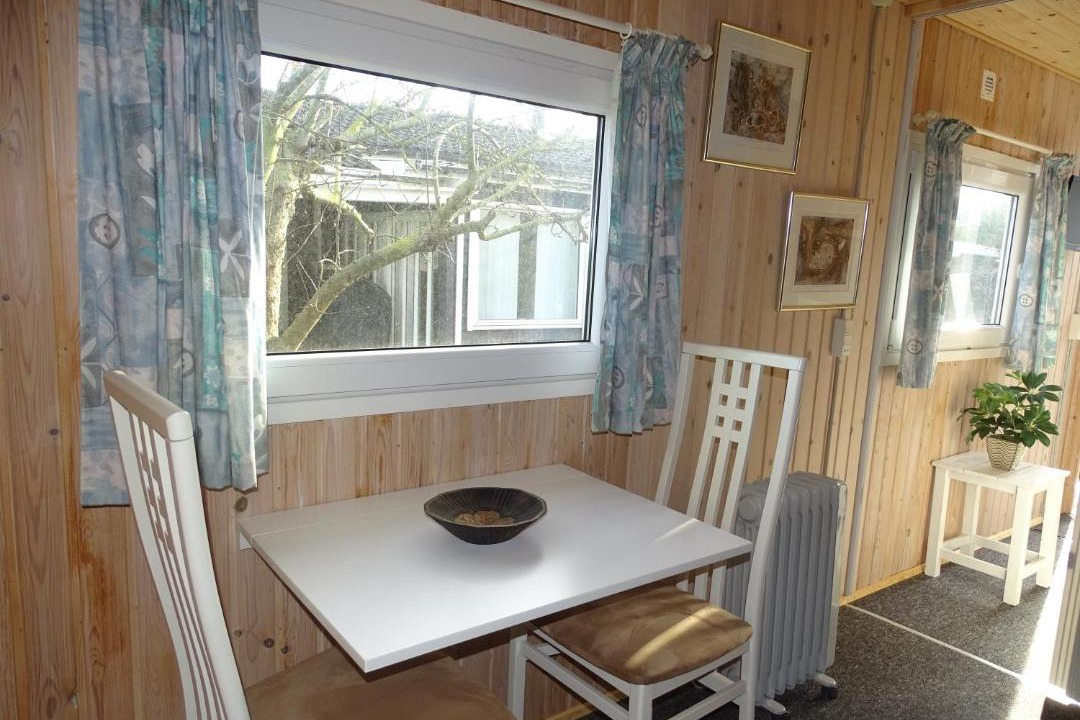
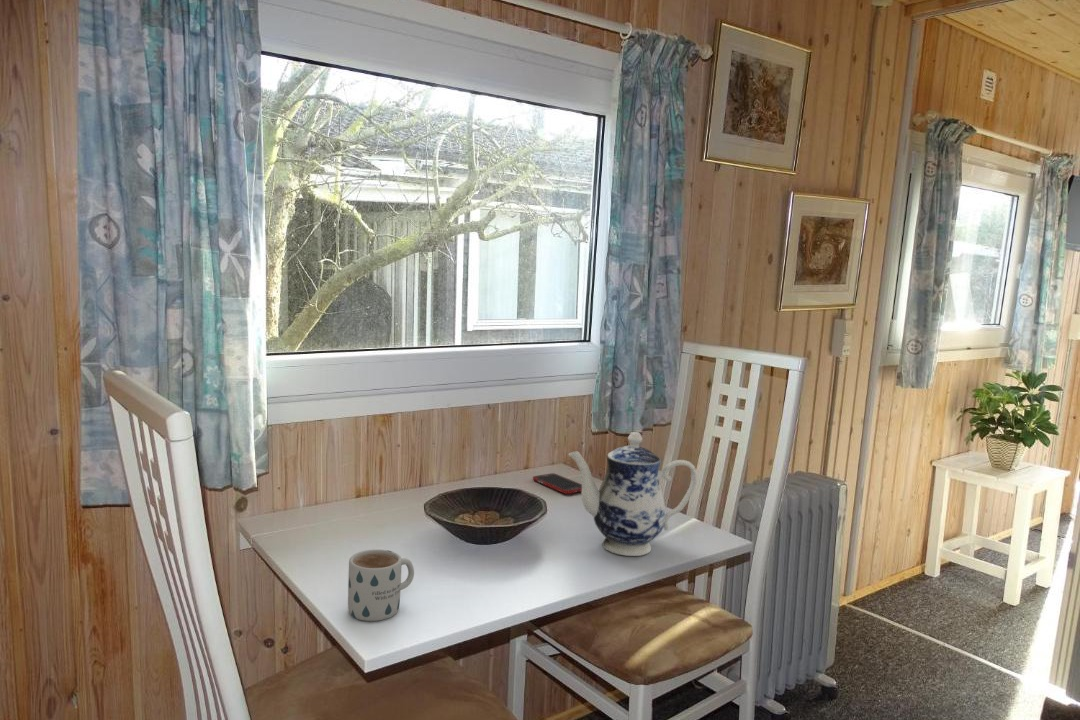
+ cell phone (559, 483)
+ teapot (631, 490)
+ mug (383, 582)
